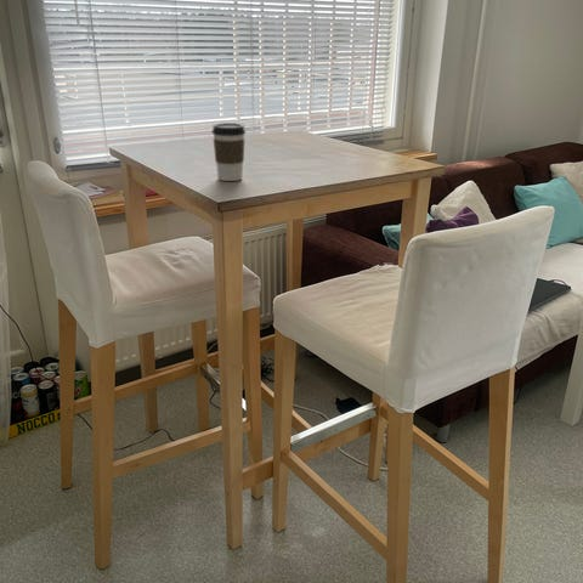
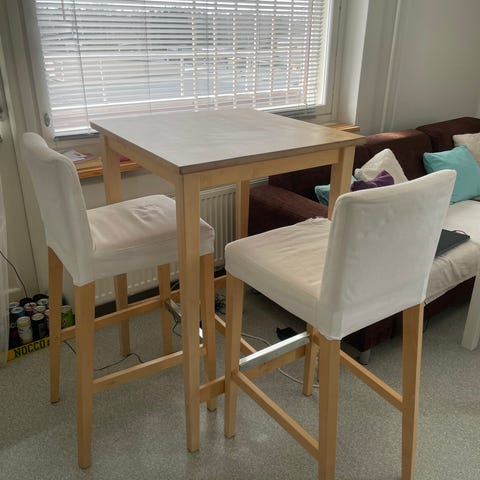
- coffee cup (228, 152)
